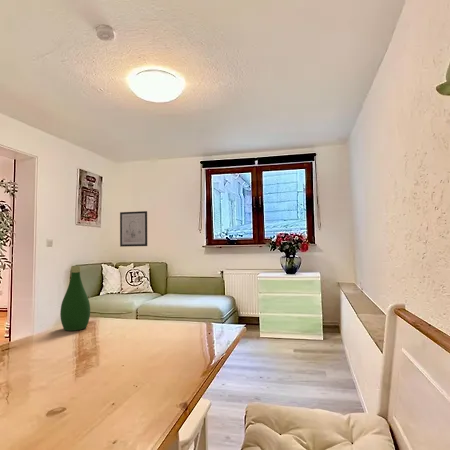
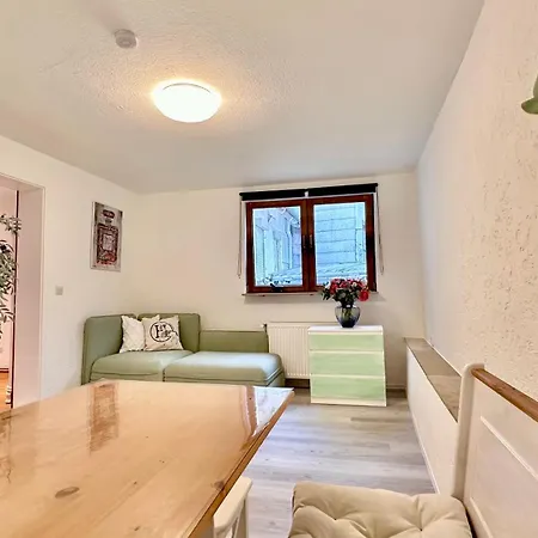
- bottle (75, 296)
- wall art (133, 229)
